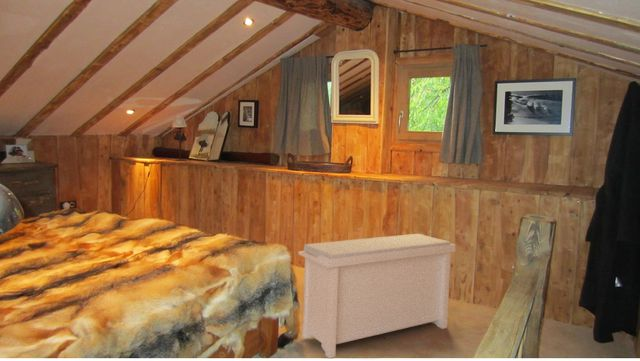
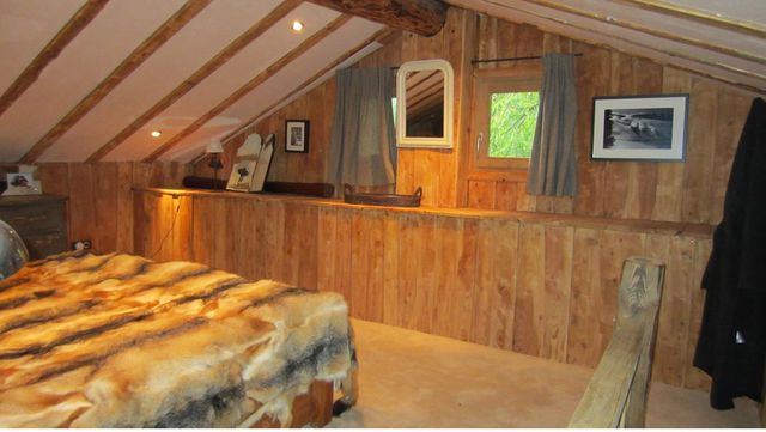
- bench (378, 288)
